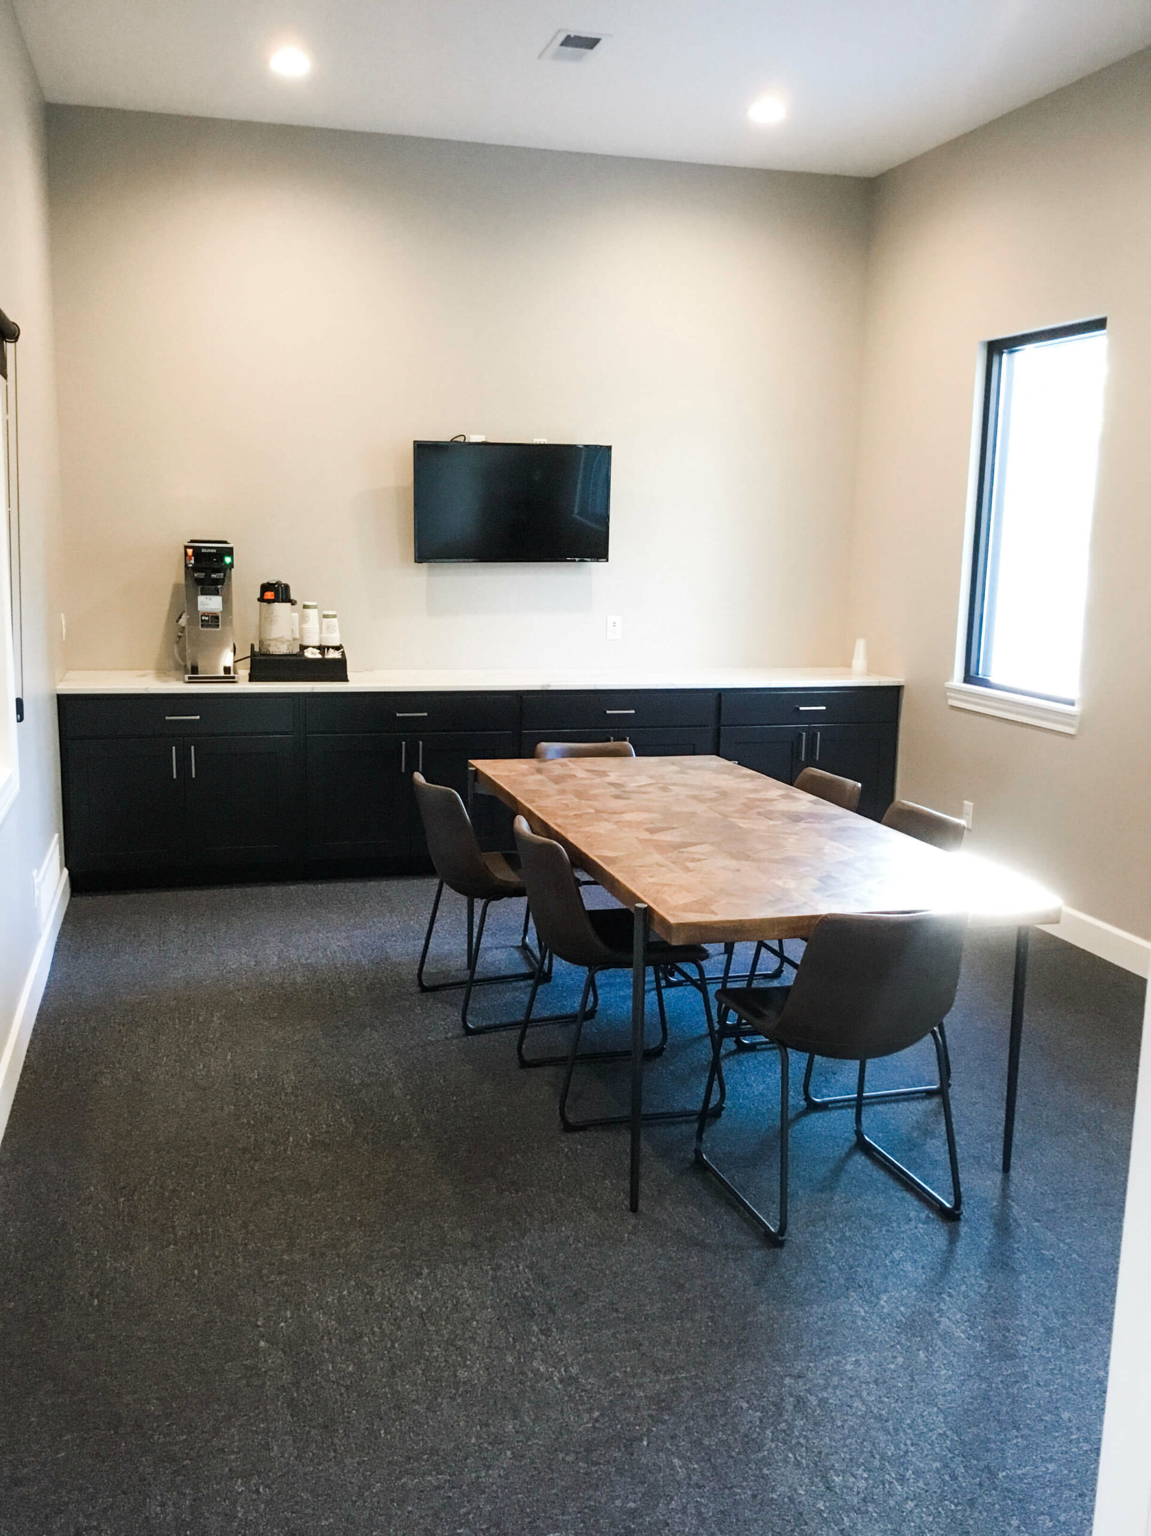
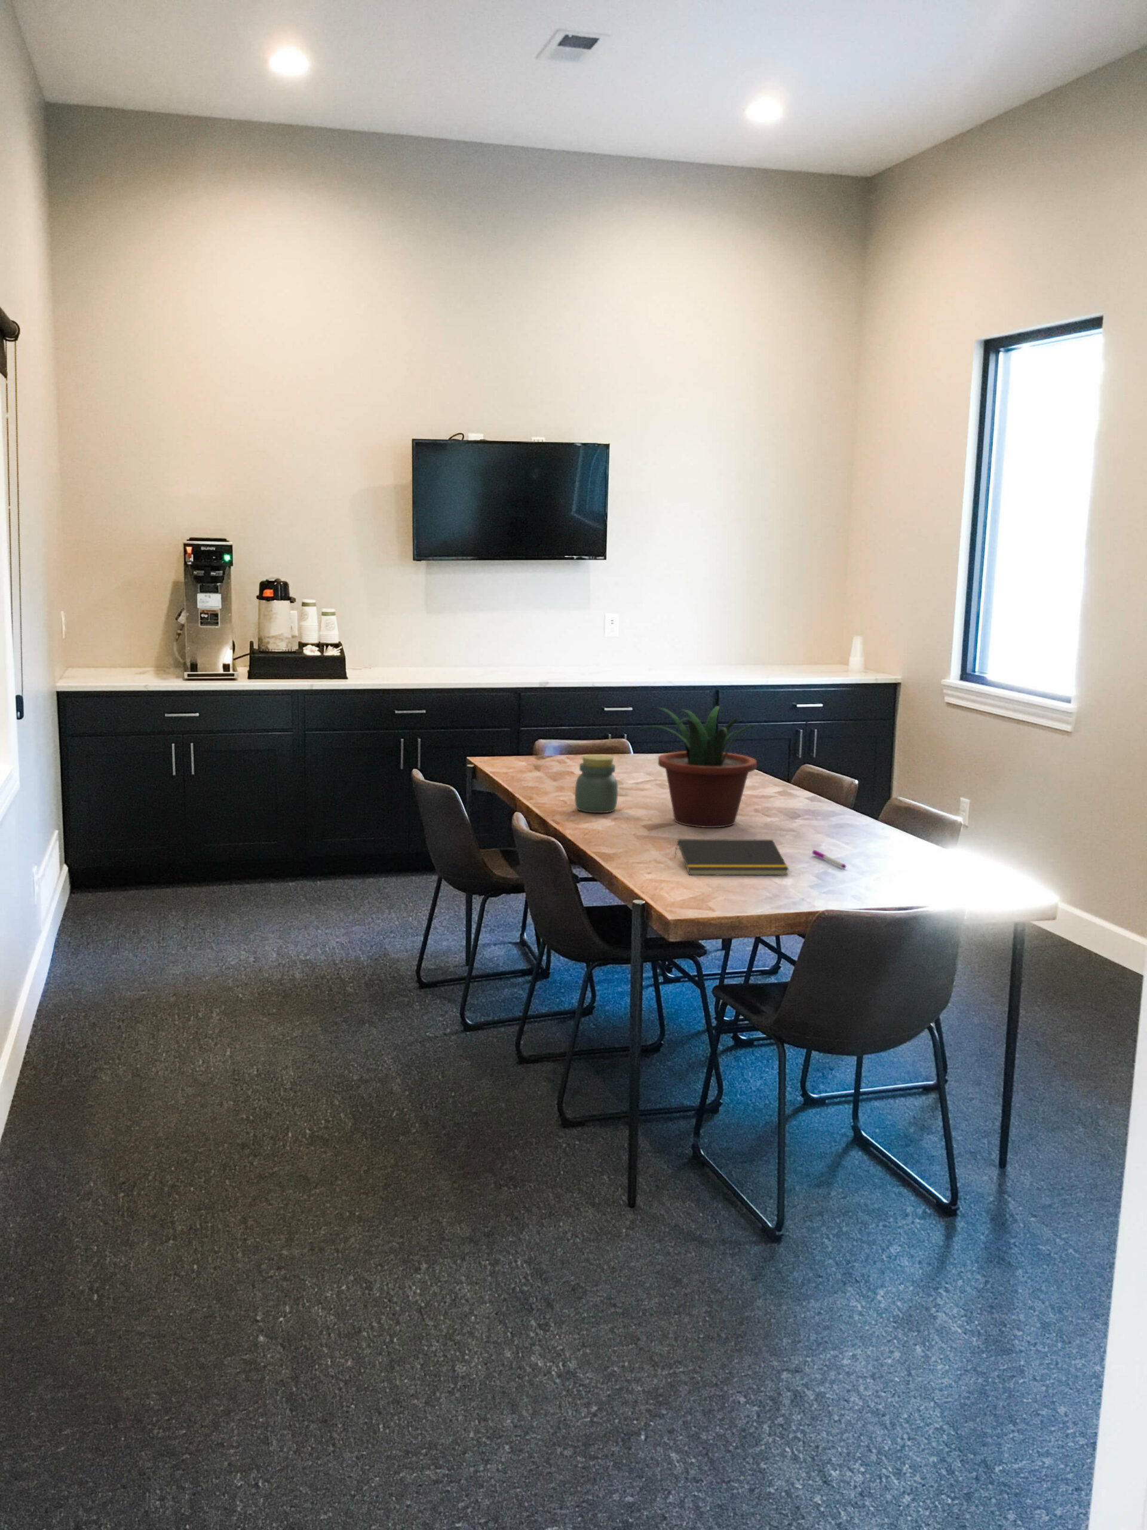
+ pen (829, 859)
+ jar (596, 783)
+ notepad (731, 857)
+ potted plant (696, 766)
